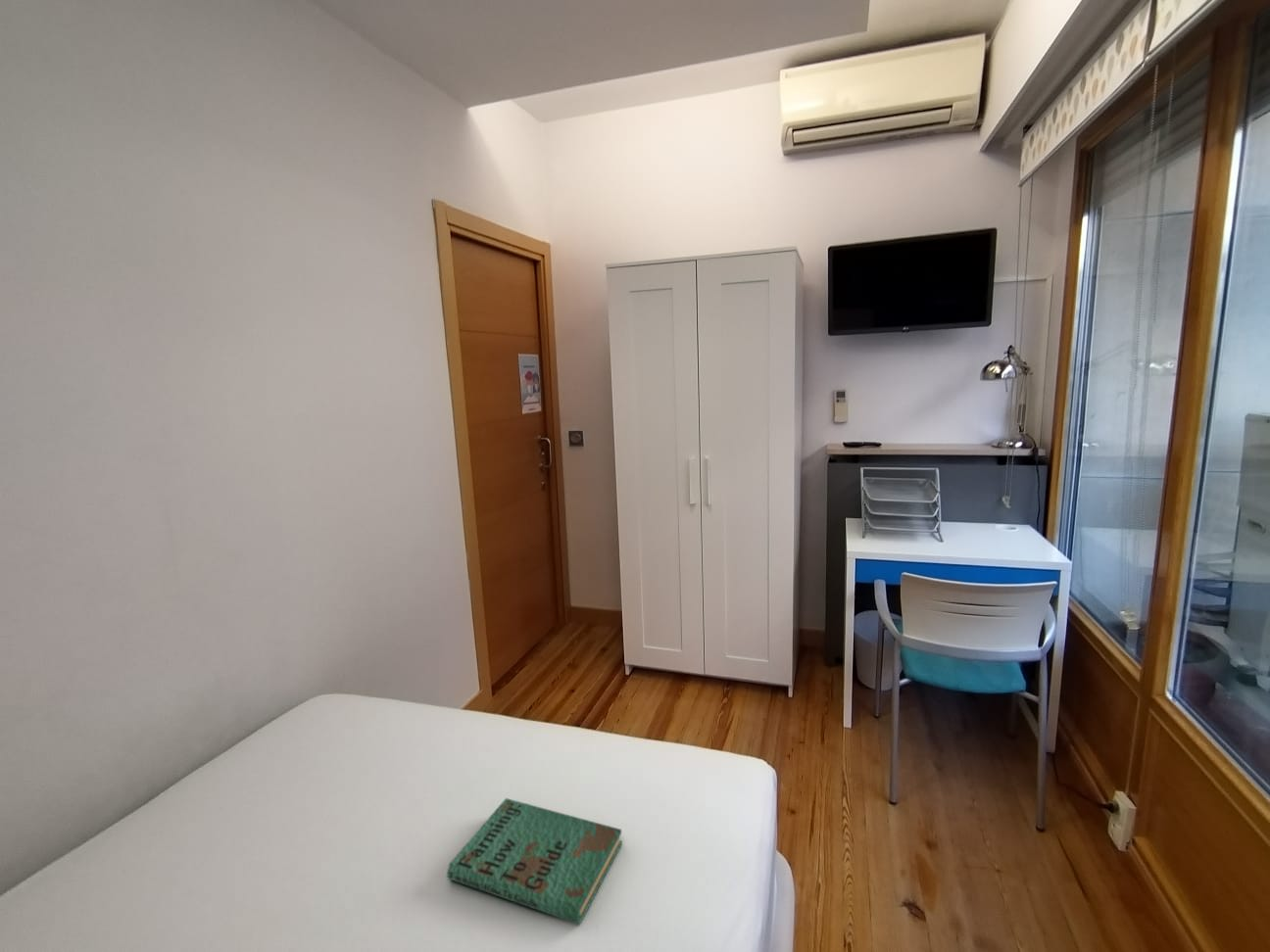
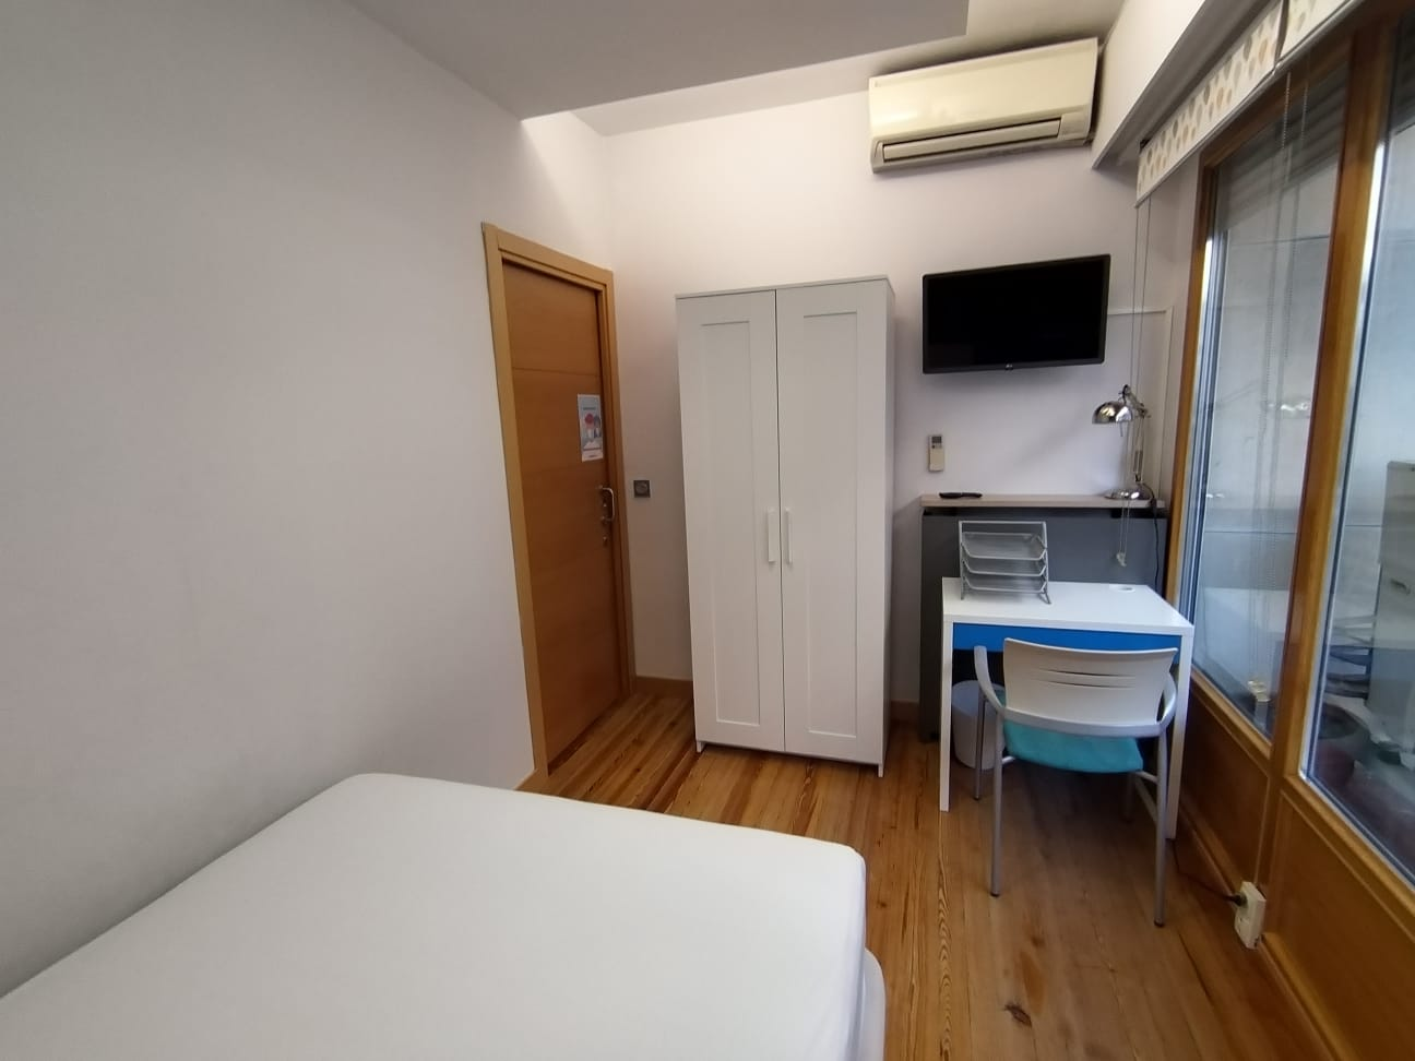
- book (537, 855)
